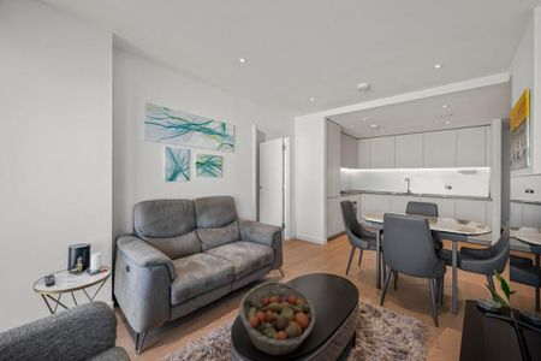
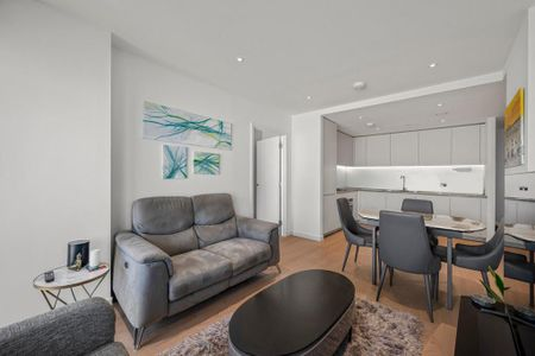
- fruit basket (278, 314)
